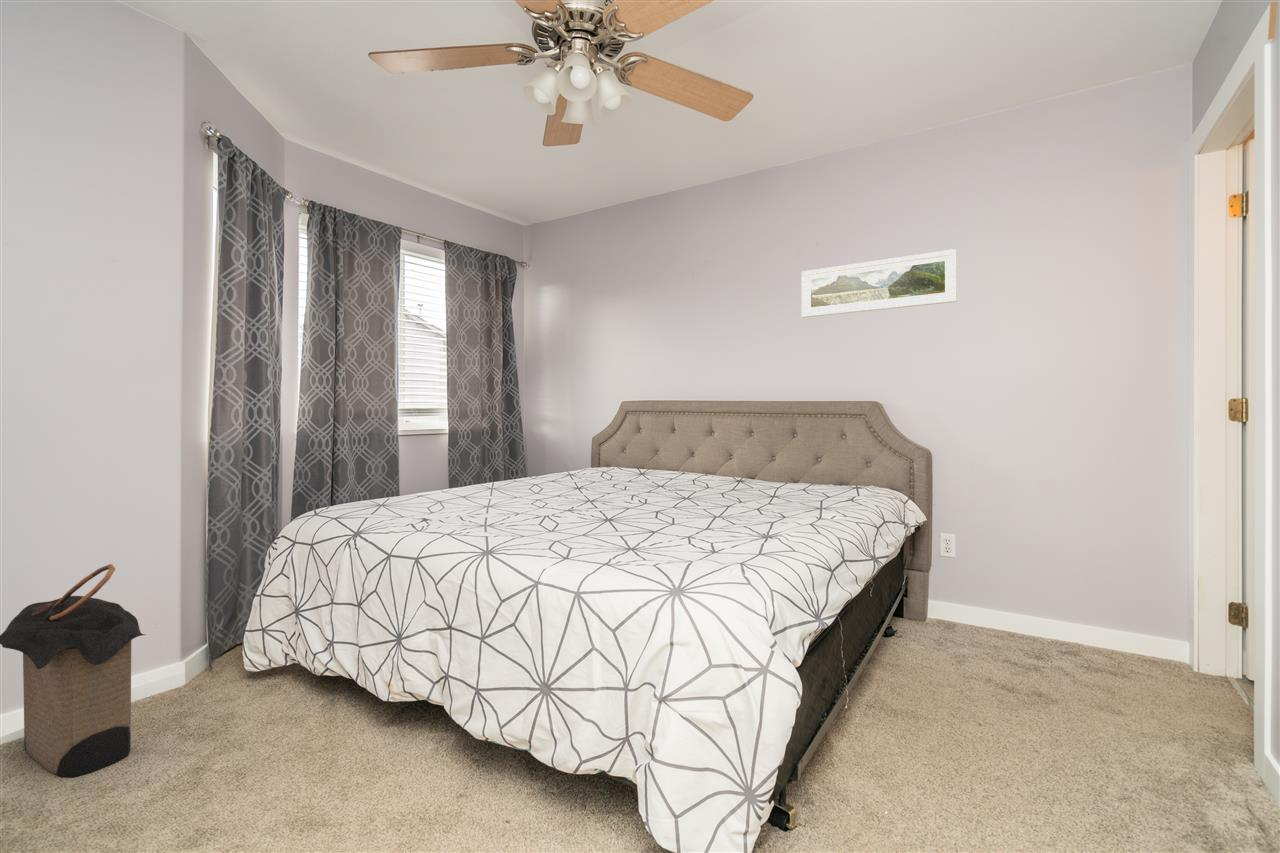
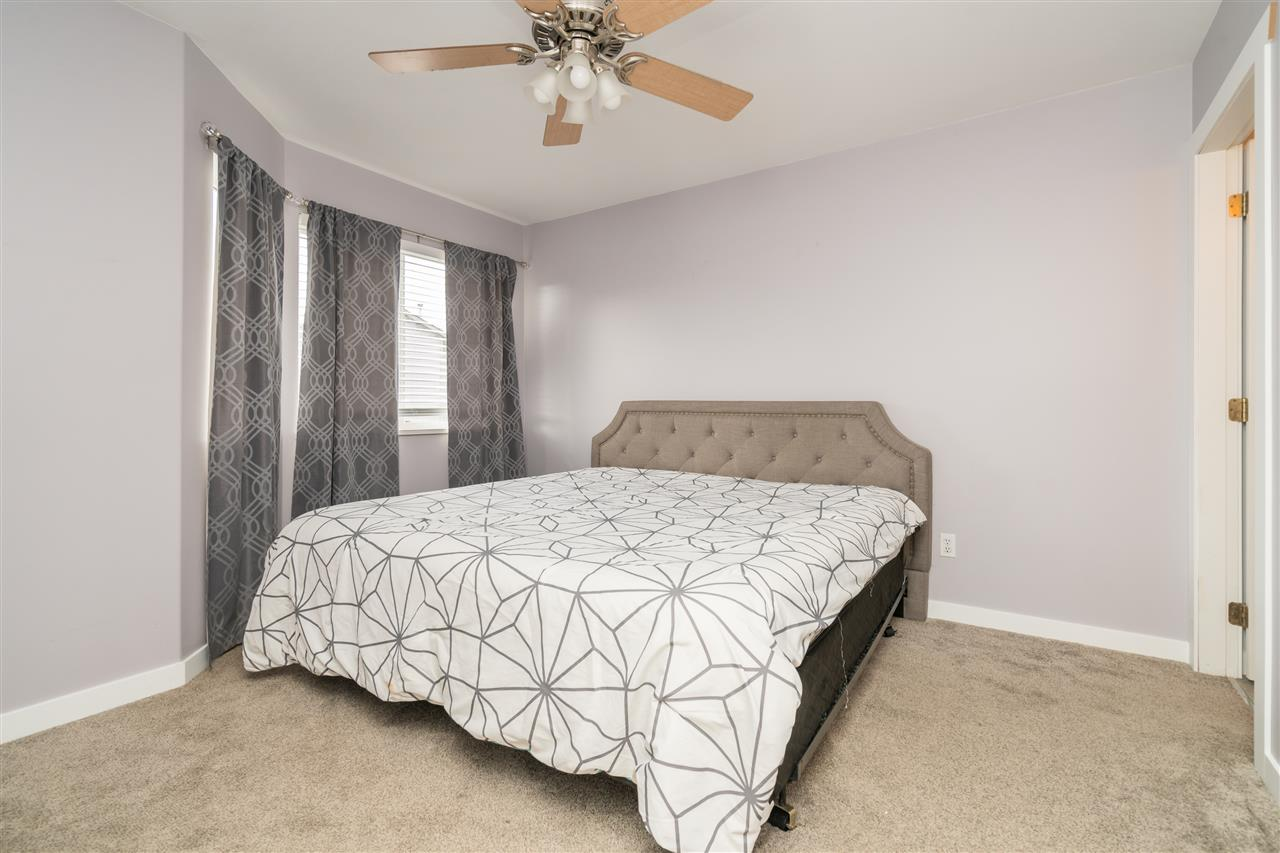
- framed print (874, 285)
- laundry hamper (71, 658)
